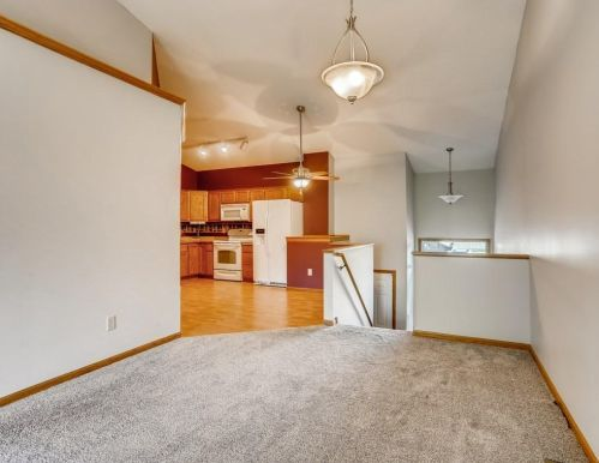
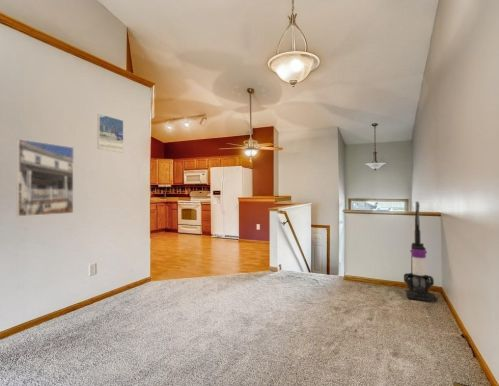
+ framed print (110, 133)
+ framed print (47, 179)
+ vacuum cleaner (418, 247)
